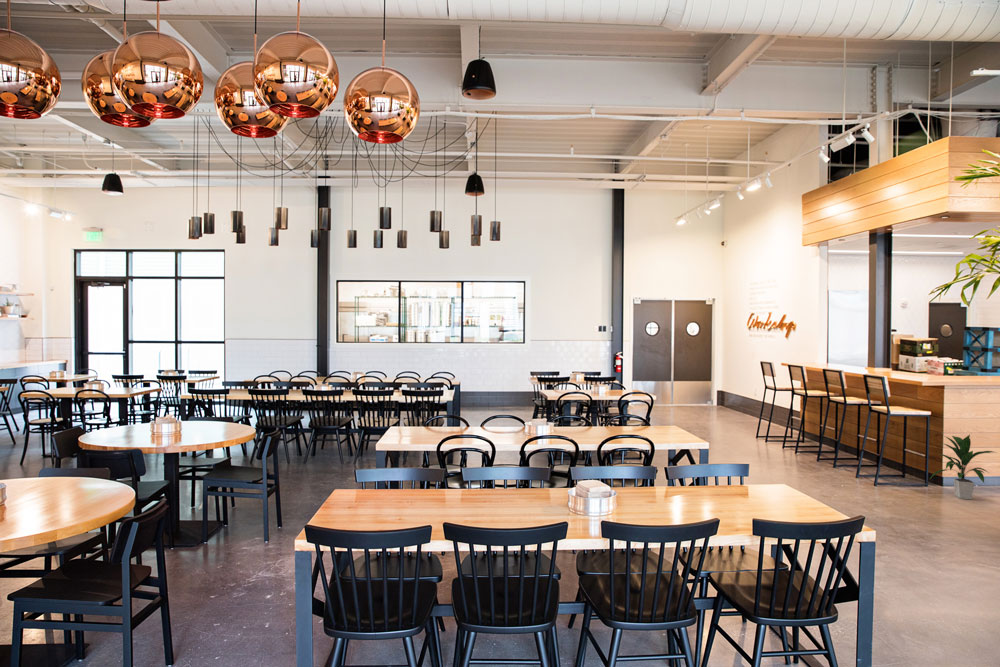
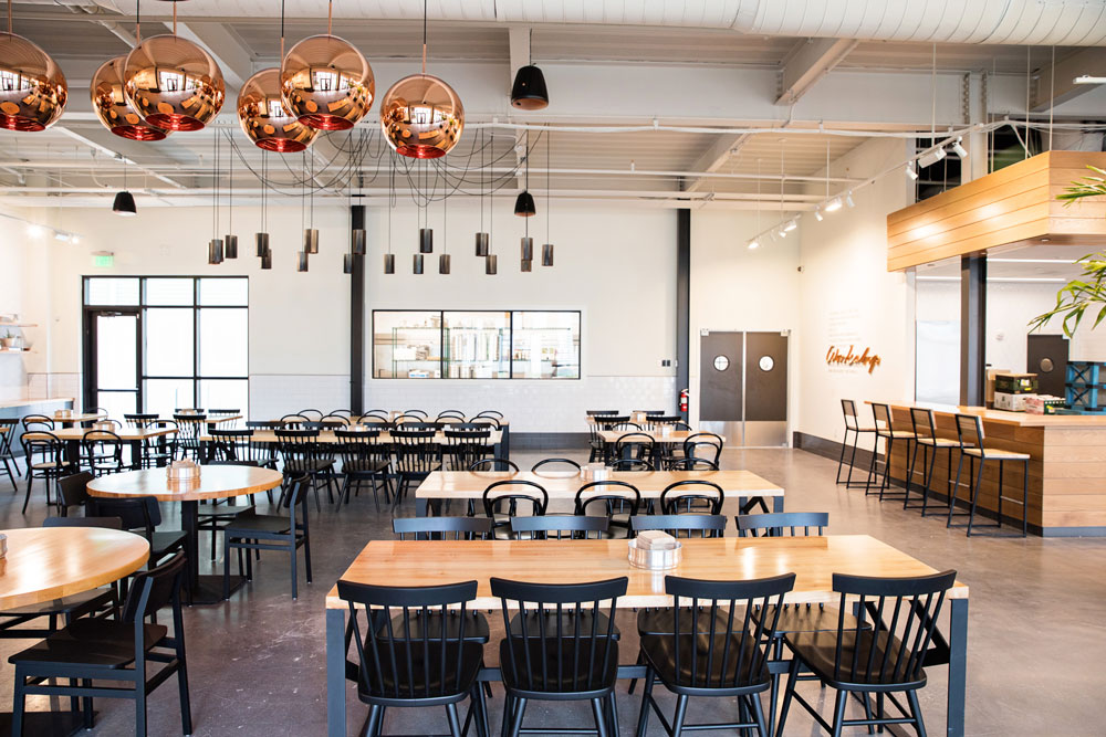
- indoor plant (960, 464)
